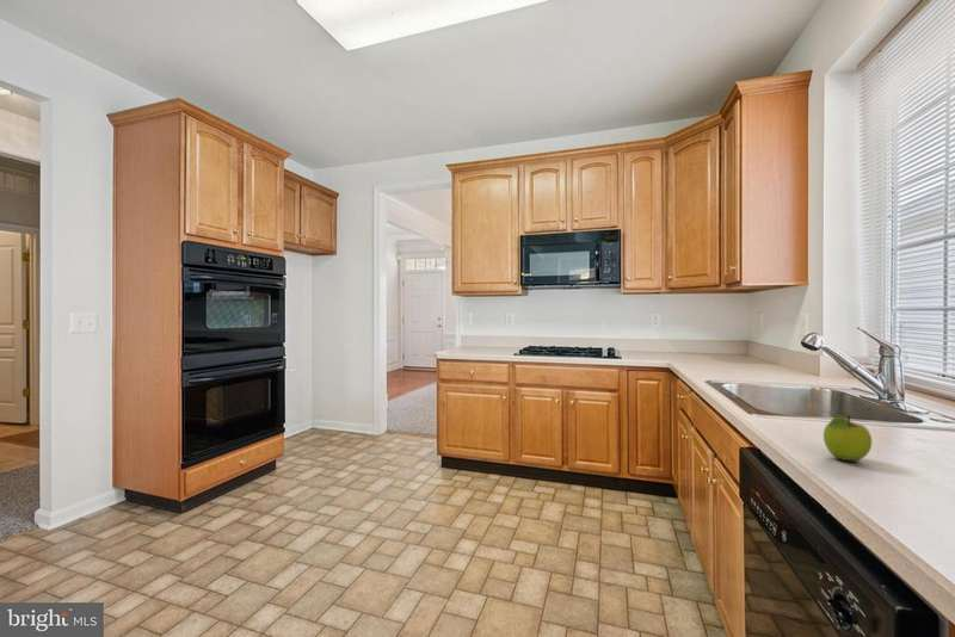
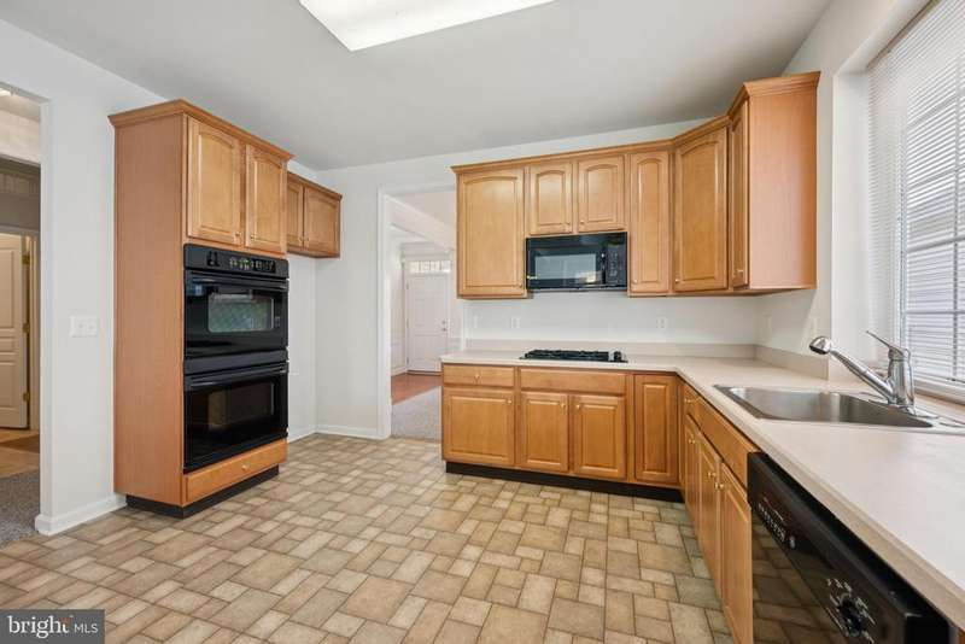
- fruit (844, 437)
